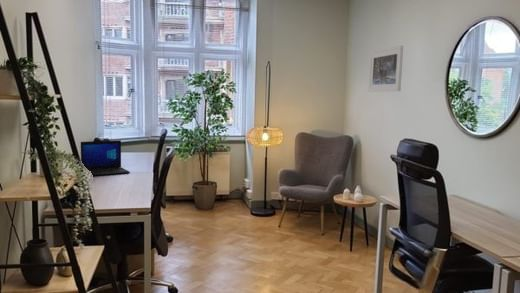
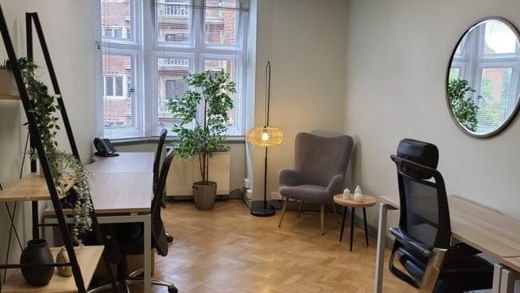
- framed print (384, 70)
- laptop (105, 157)
